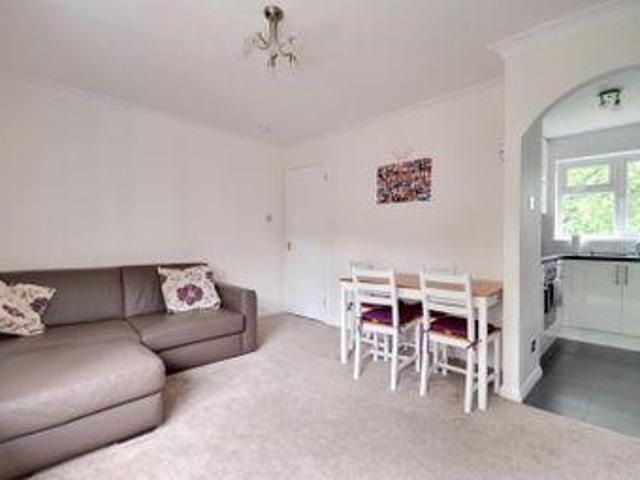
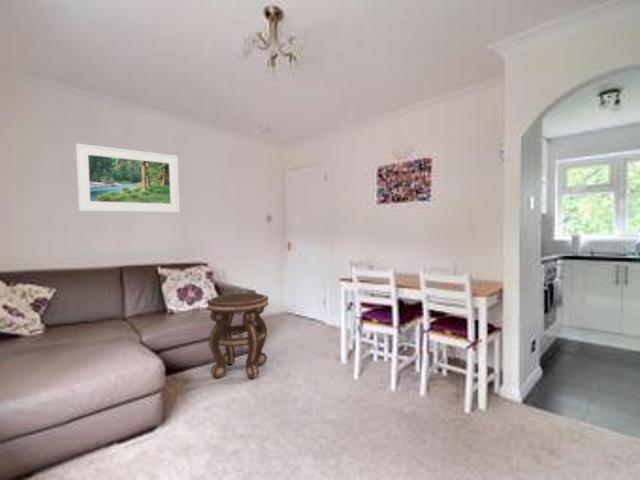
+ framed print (132, 181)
+ side table (239, 331)
